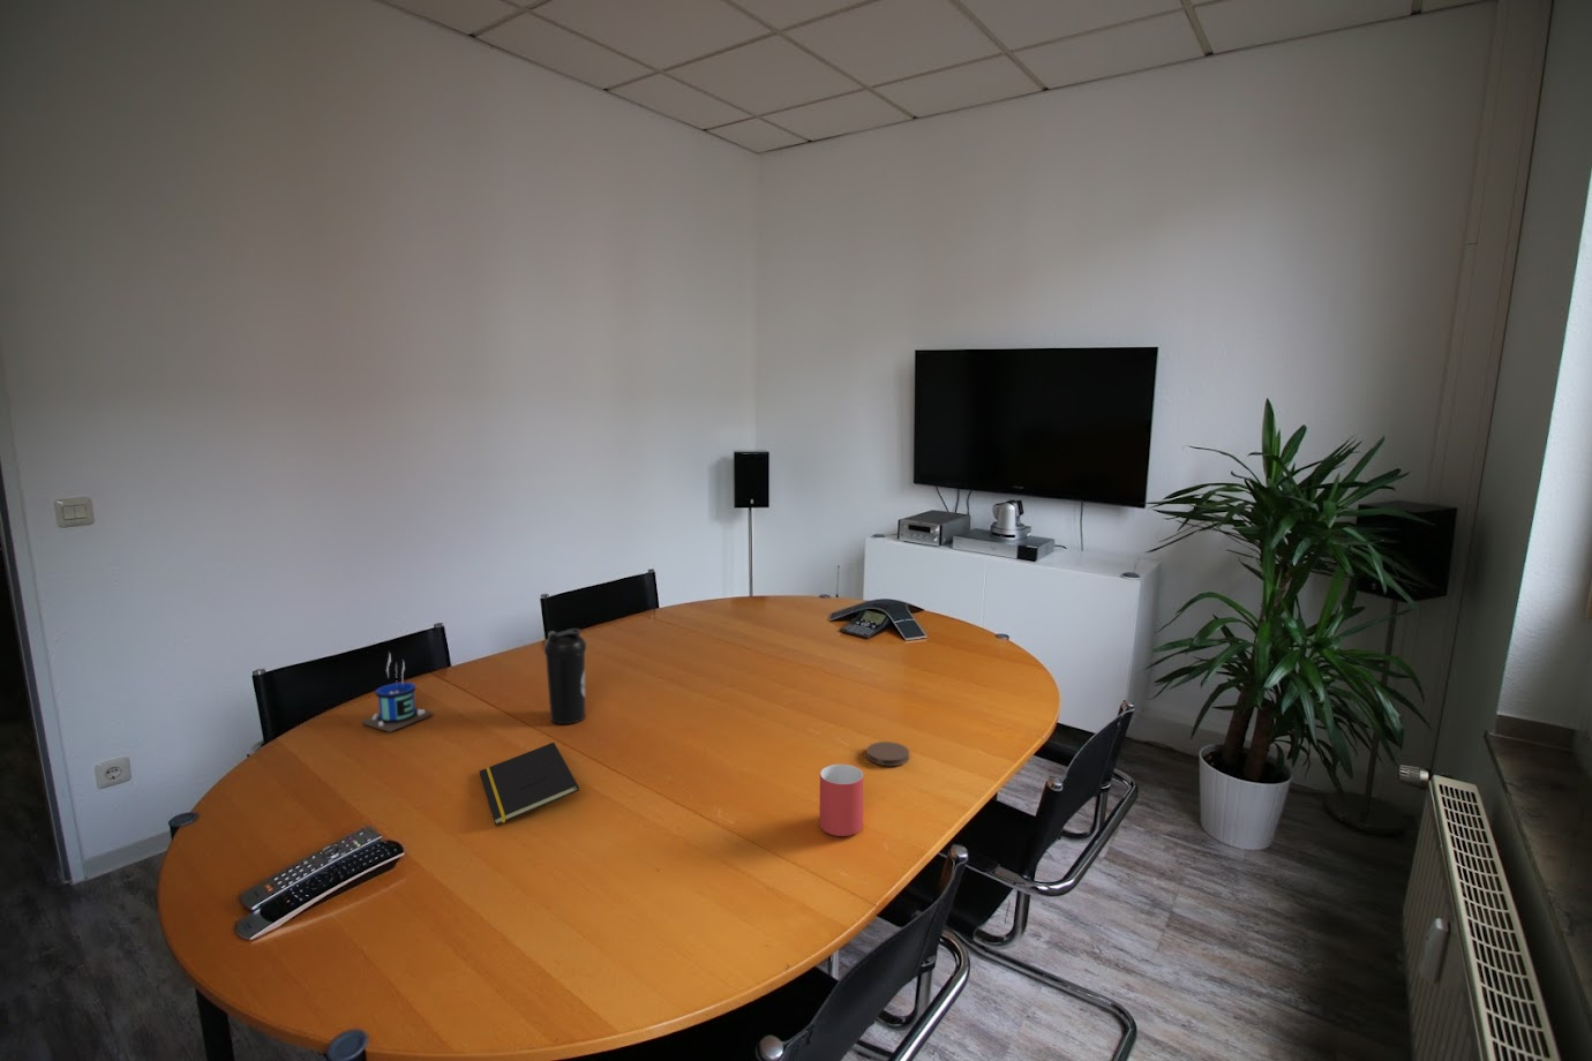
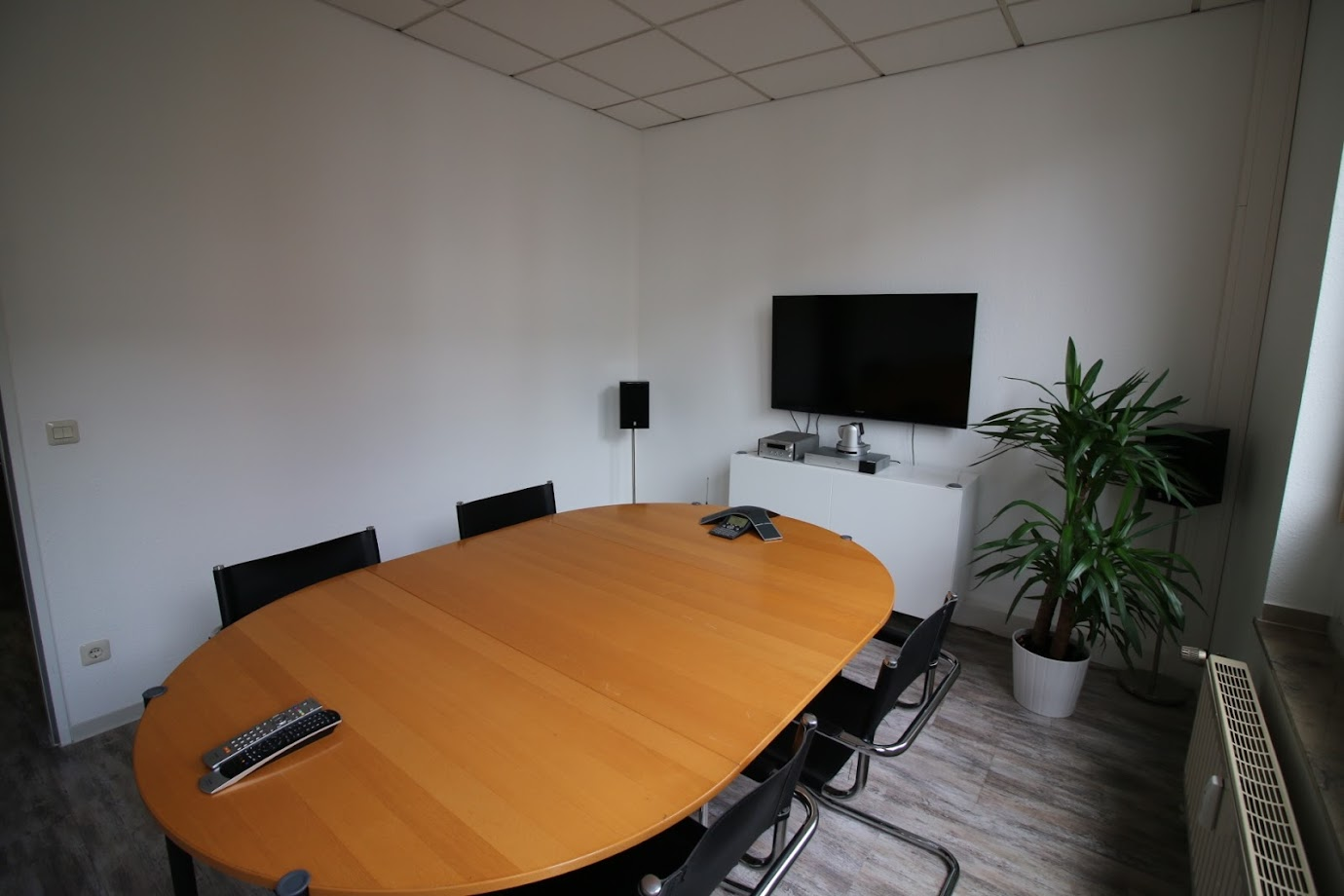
- notepad (526, 779)
- mug (845, 796)
- coaster (887, 753)
- water bottle (565, 675)
- mug (393, 684)
